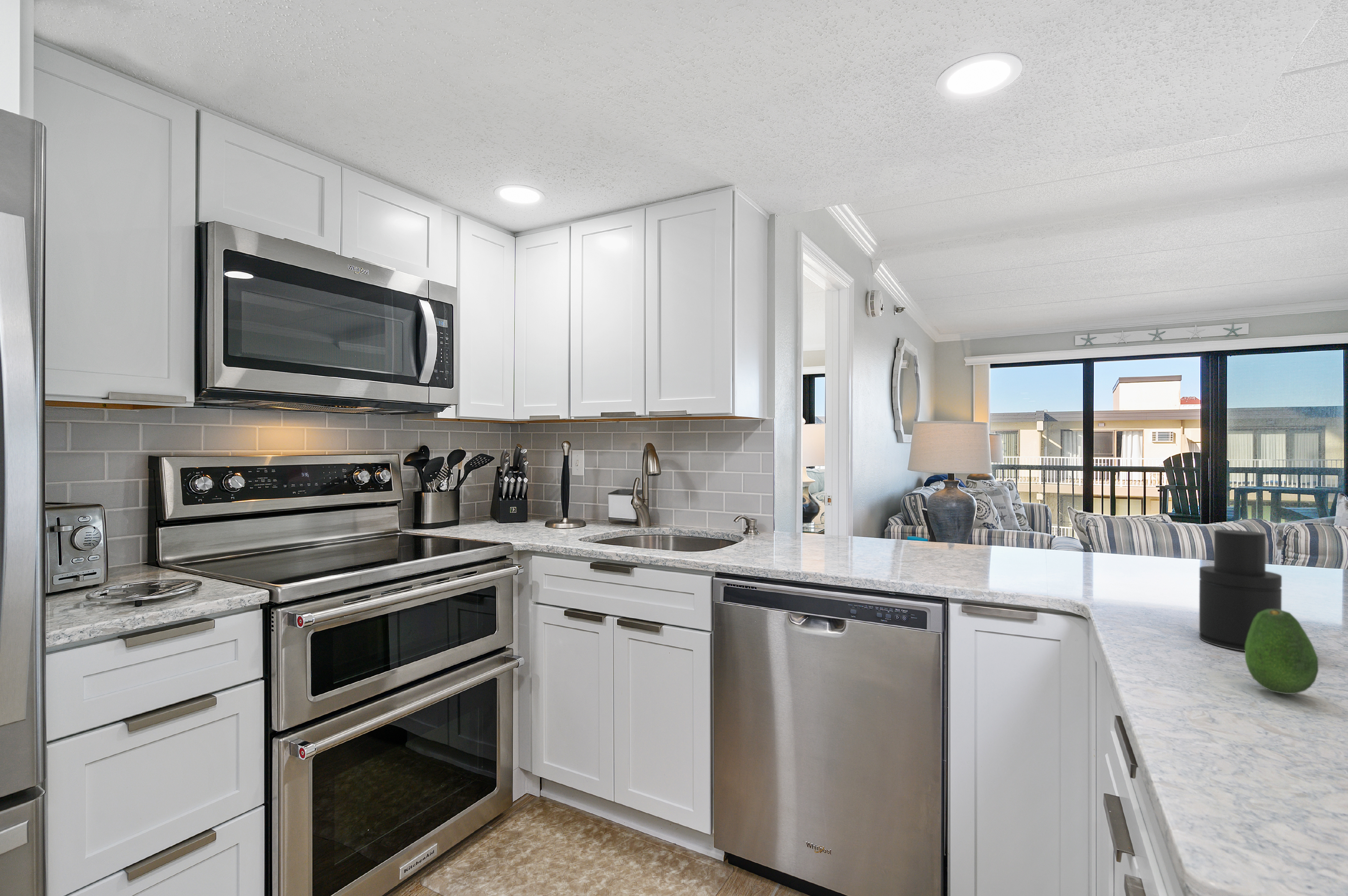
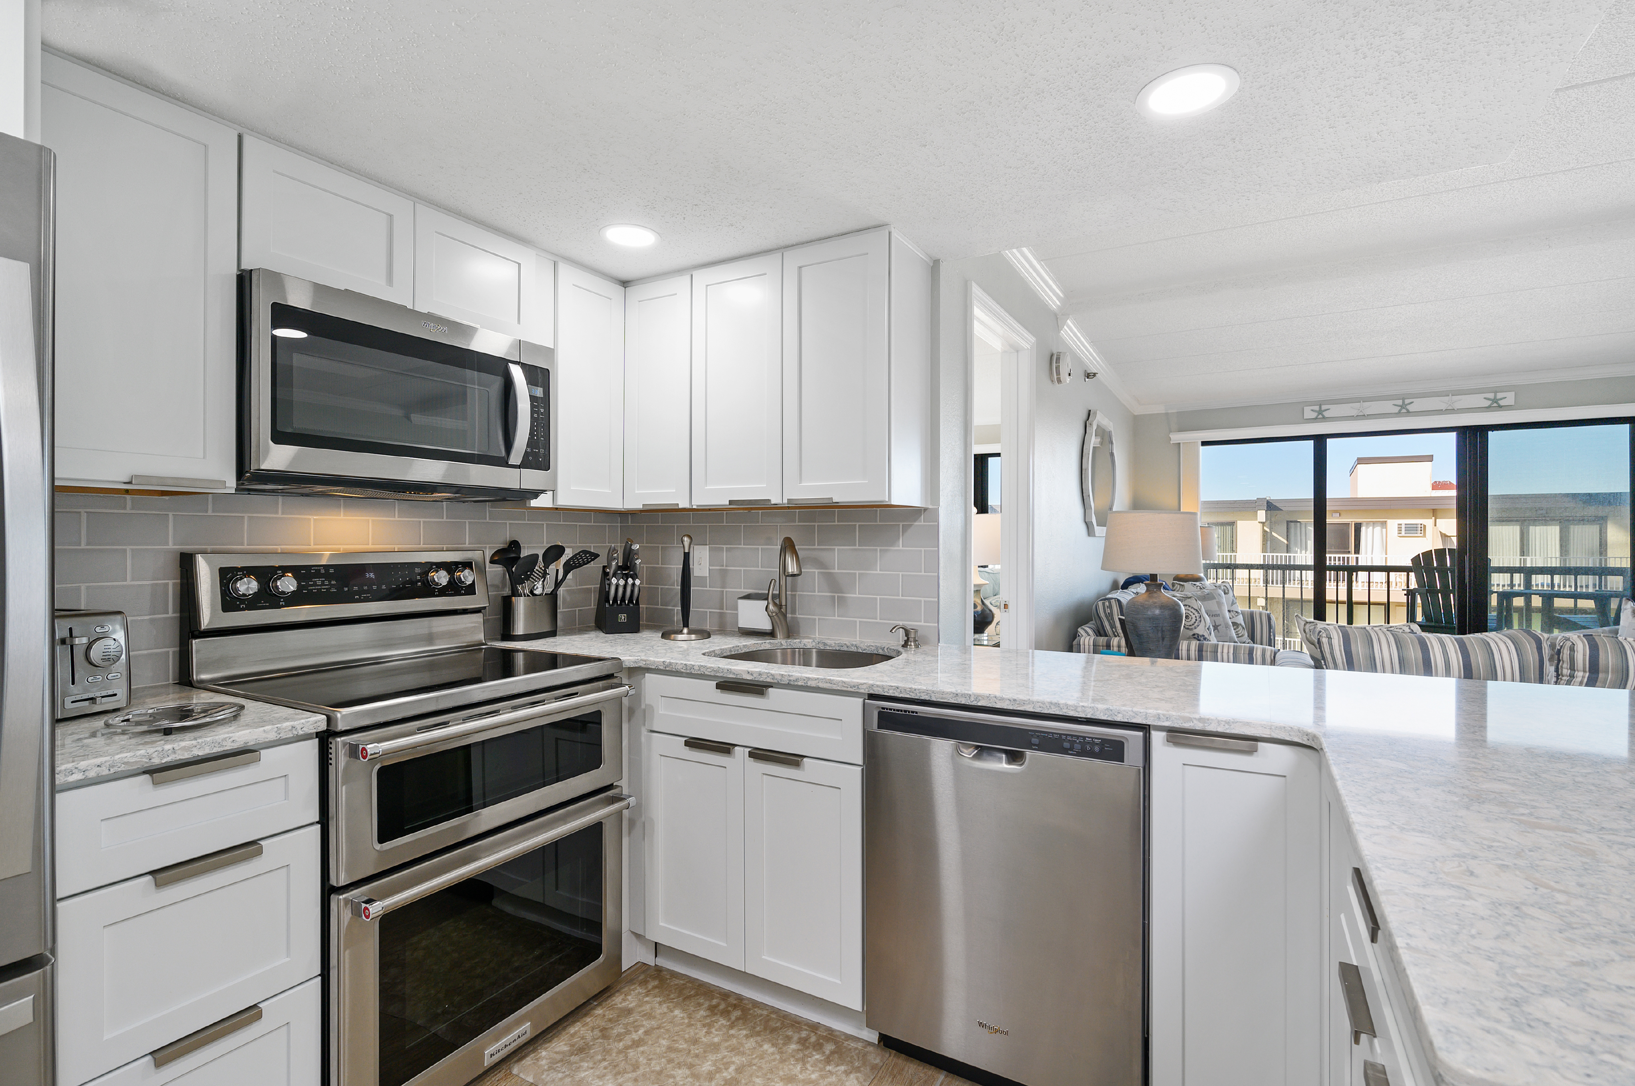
- canister (1239, 587)
- fruit (1281, 651)
